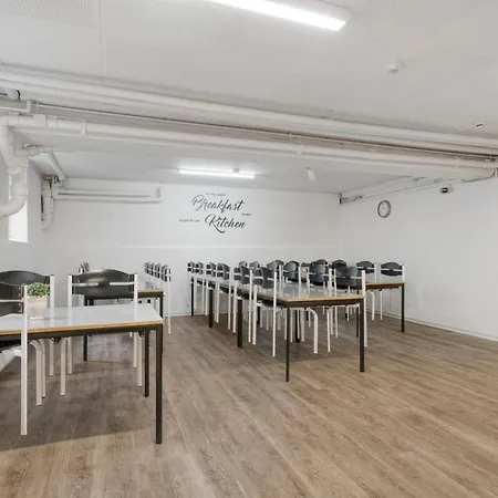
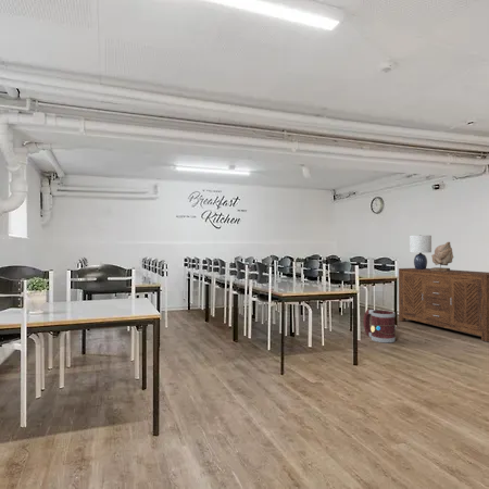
+ sideboard (448, 300)
+ lamp (419, 251)
+ sculpture bust (442, 255)
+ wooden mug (379, 324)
